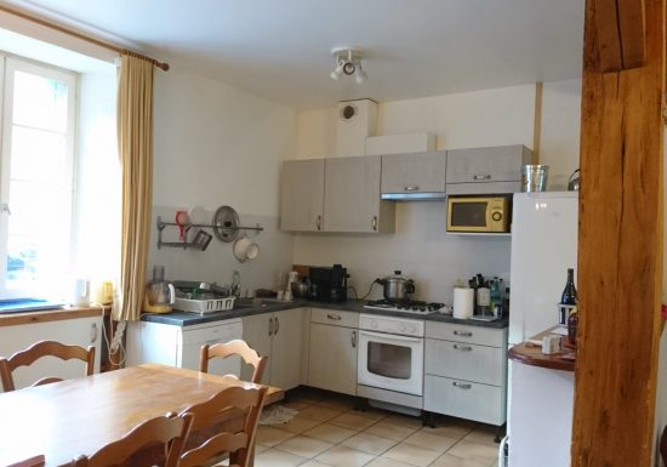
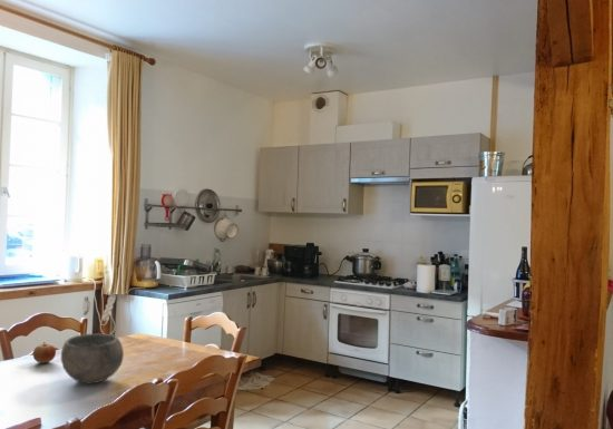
+ apple (43, 352)
+ bowl (93, 359)
